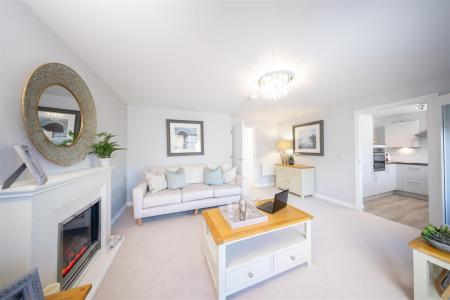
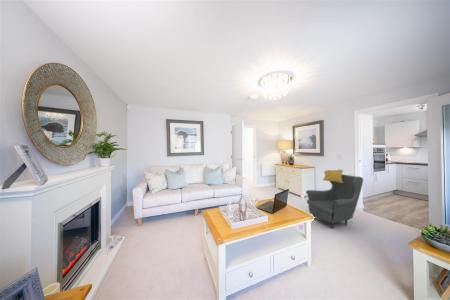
+ armchair (334, 195)
